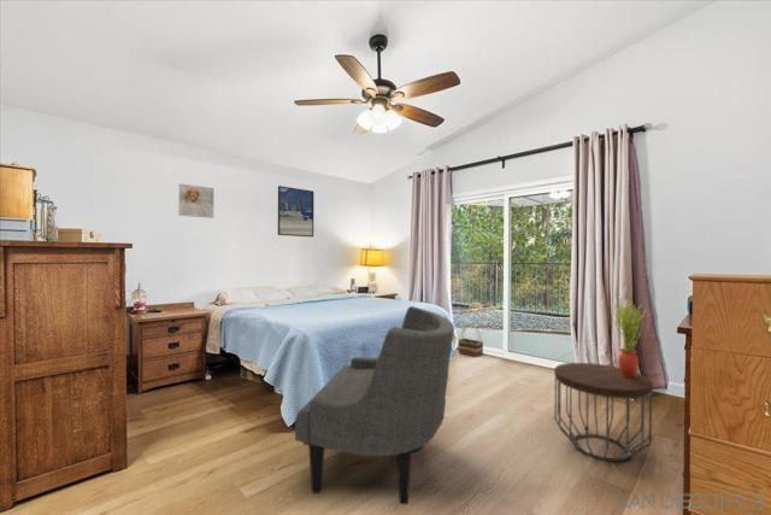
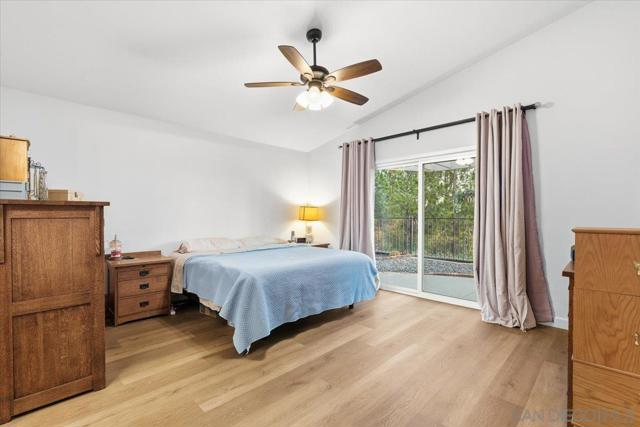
- side table (595, 410)
- armchair (384, 388)
- basket (470, 339)
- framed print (196, 201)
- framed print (296, 212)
- potted plant (629, 338)
